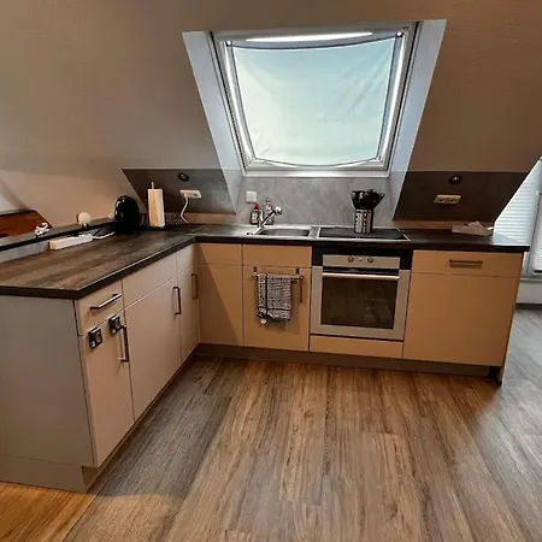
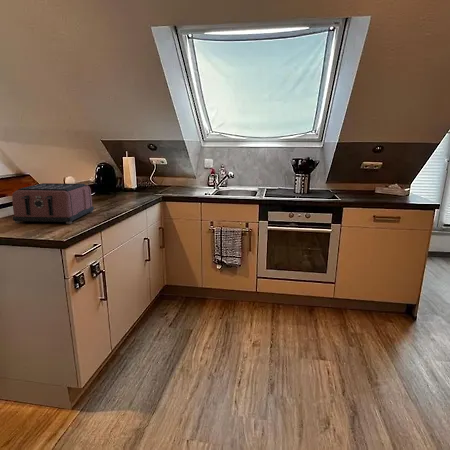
+ toaster (53, 202)
